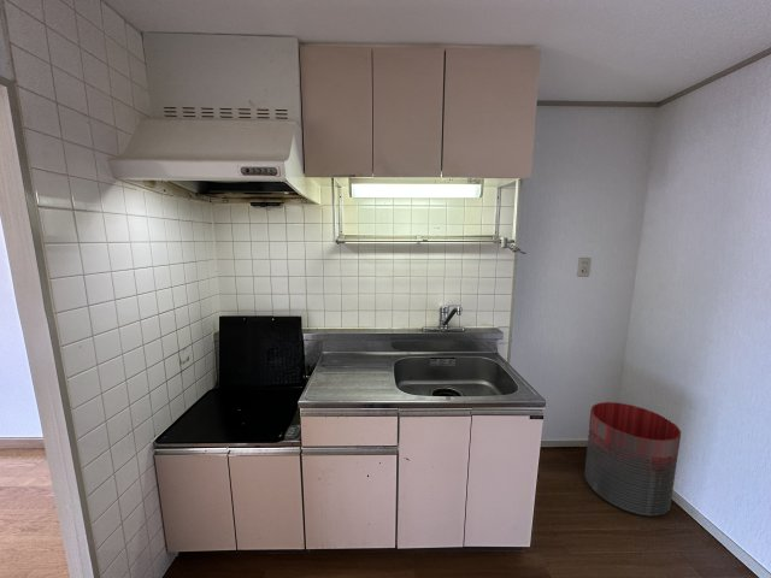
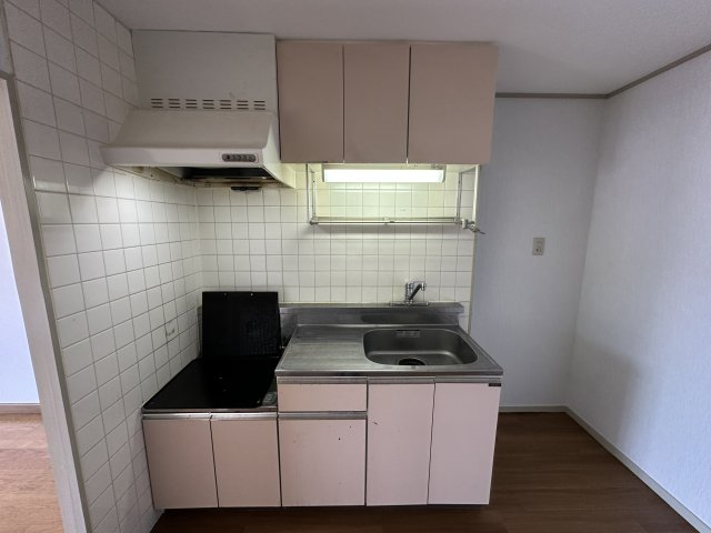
- trash can (629, 454)
